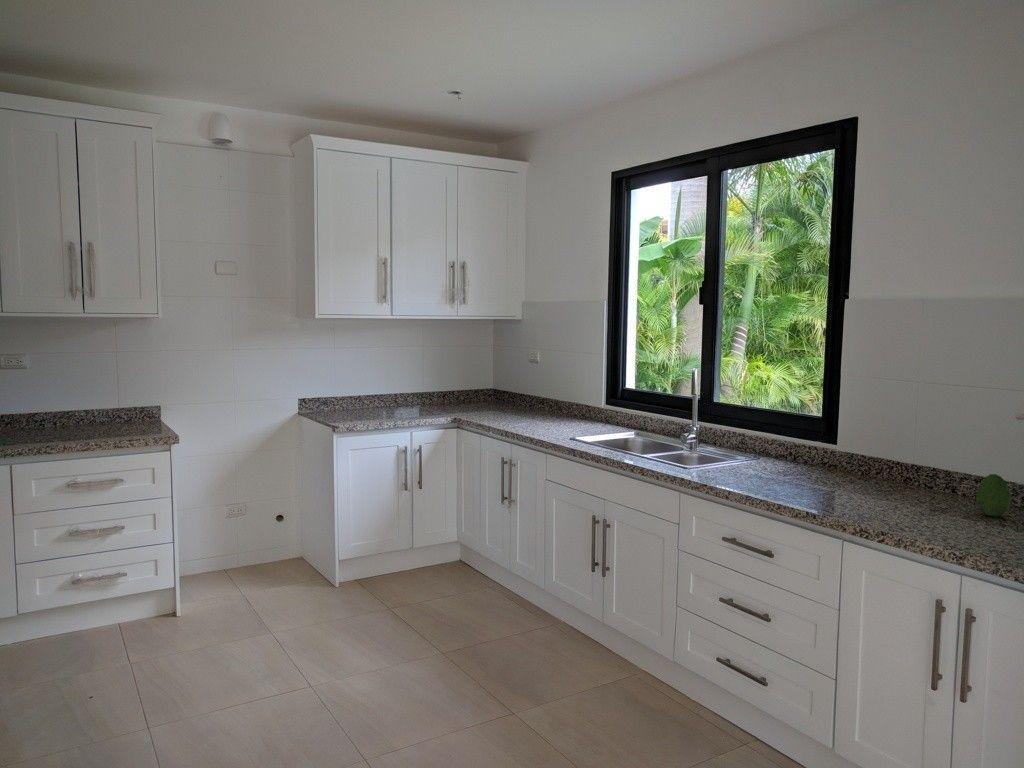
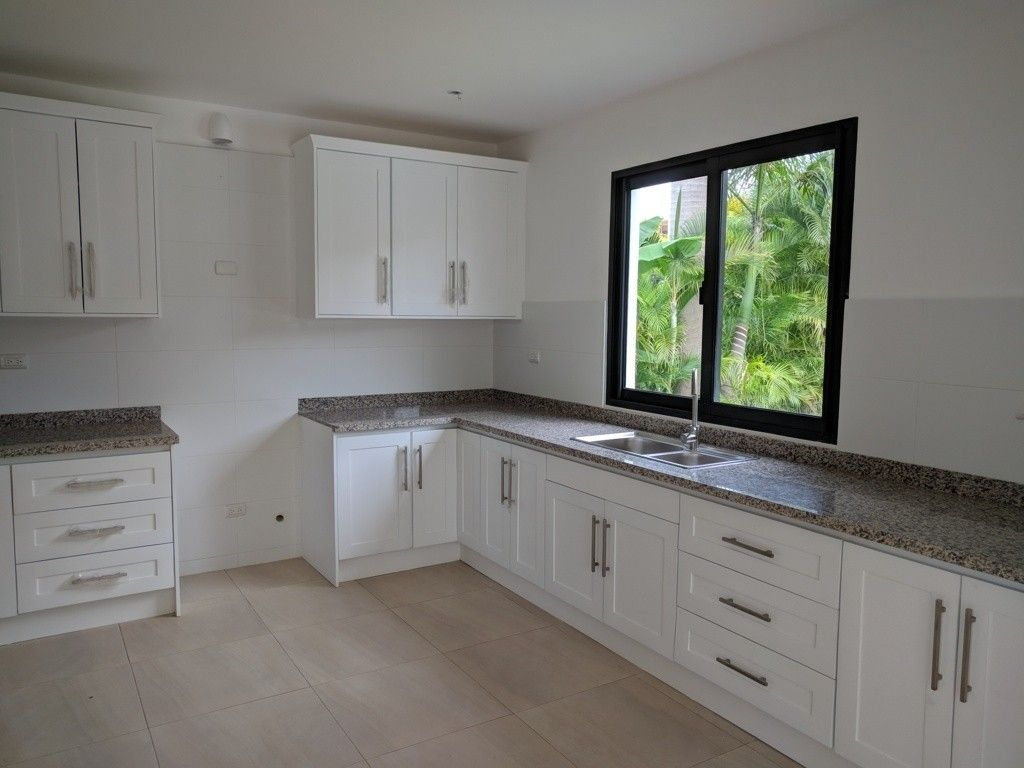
- fruit (993, 495)
